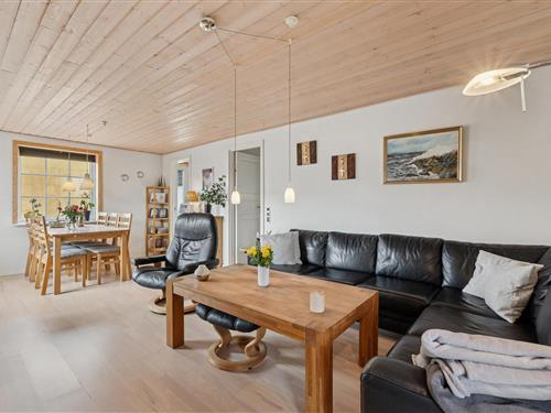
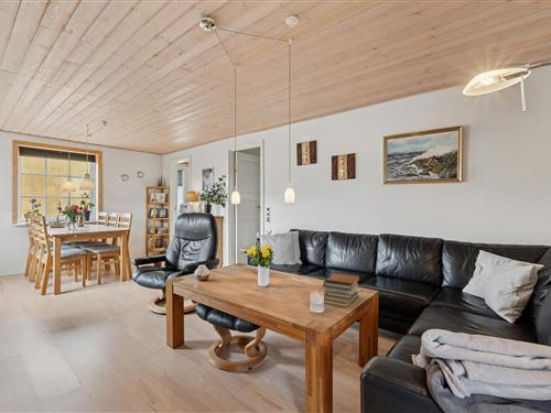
+ book stack (342, 287)
